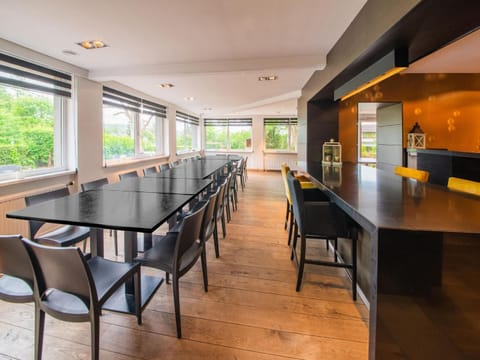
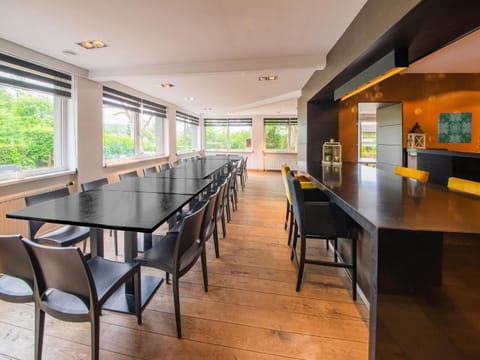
+ wall art (454, 128)
